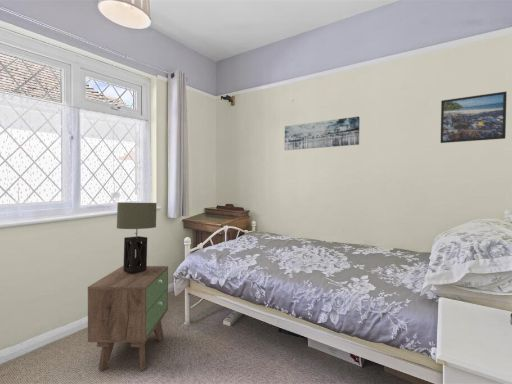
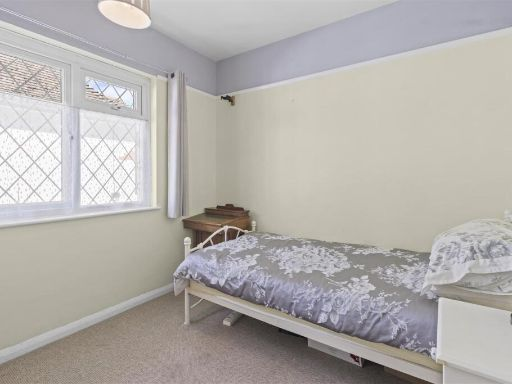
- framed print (471, 118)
- nightstand (134, 314)
- wall art (319, 134)
- table lamp (135, 237)
